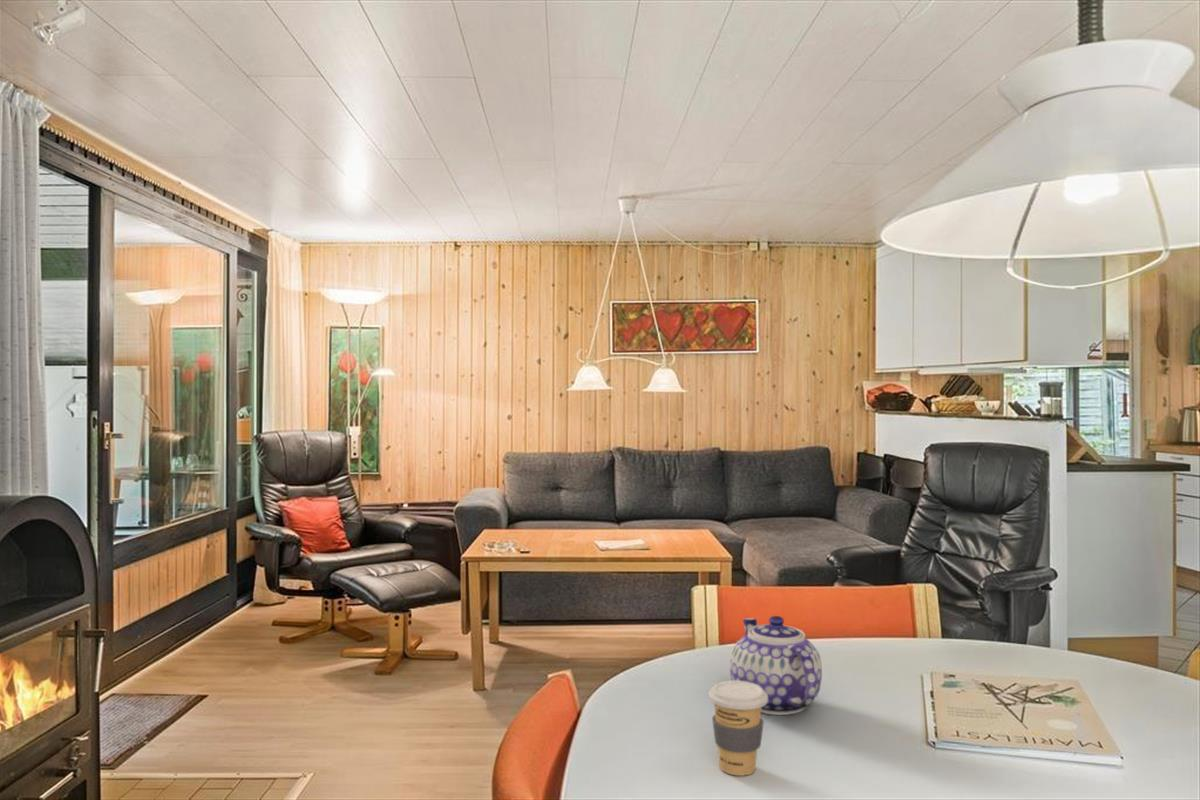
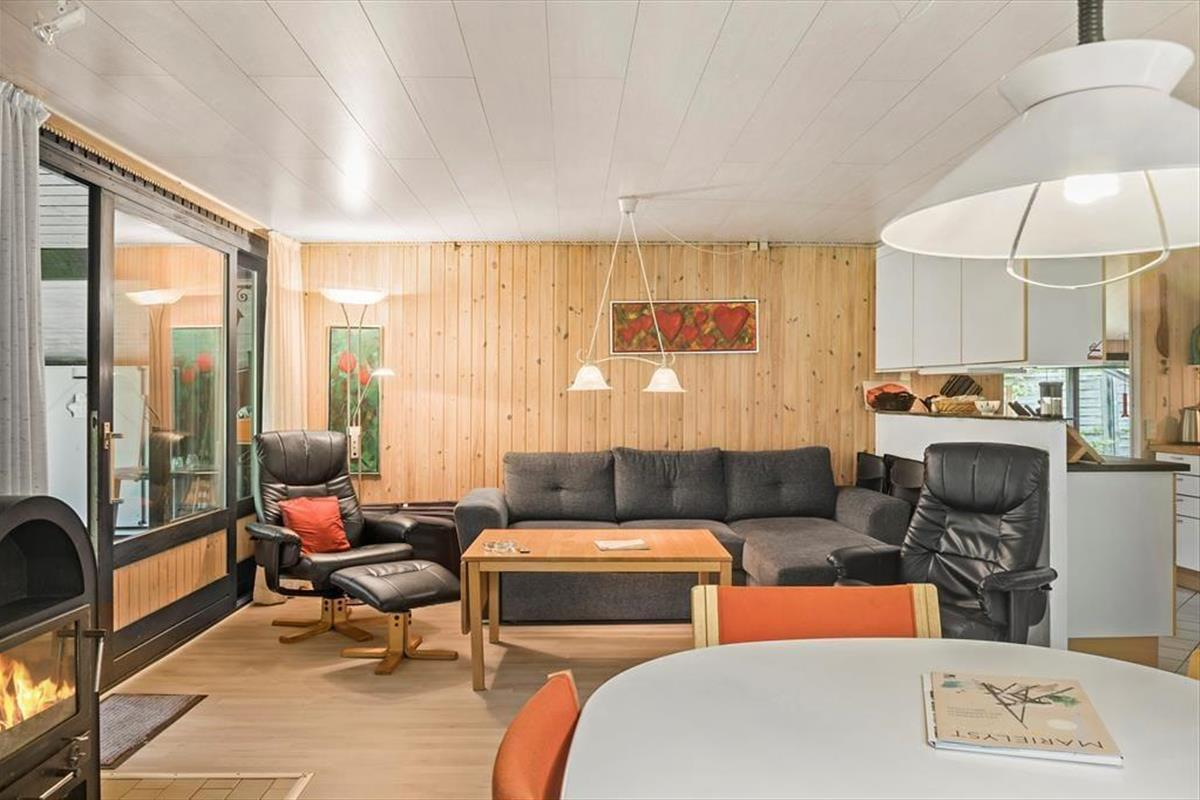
- coffee cup (737, 728)
- teapot (775, 659)
